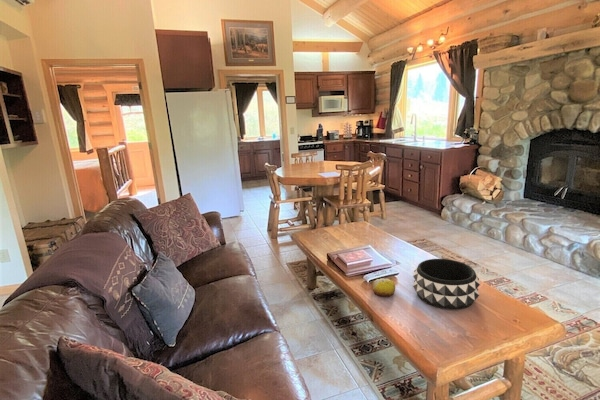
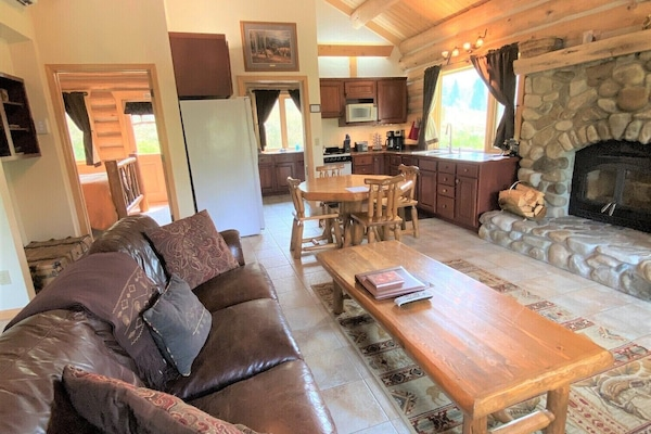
- fruit (383, 285)
- decorative bowl (445, 282)
